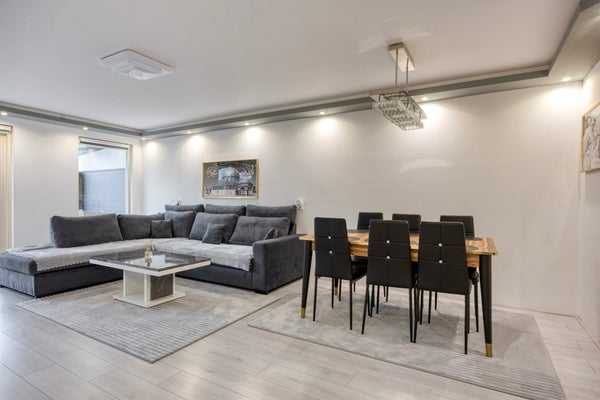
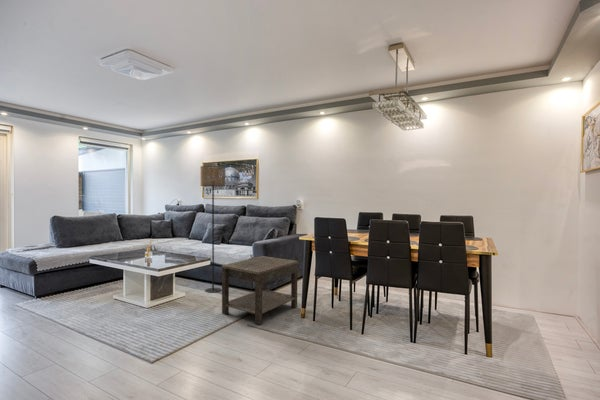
+ floor lamp (213, 228)
+ side table (260, 286)
